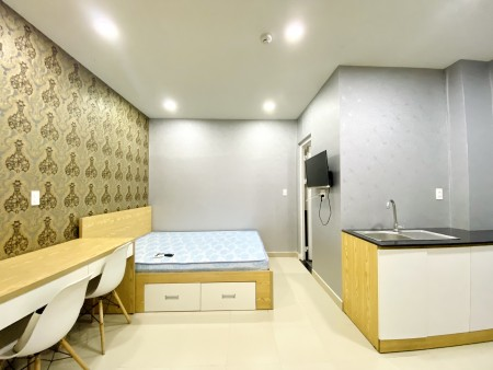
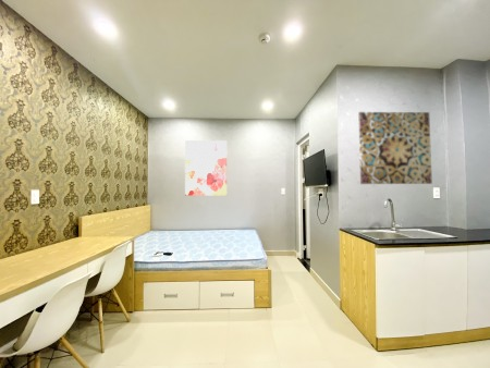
+ wall art (206, 168)
+ wall art (394, 147)
